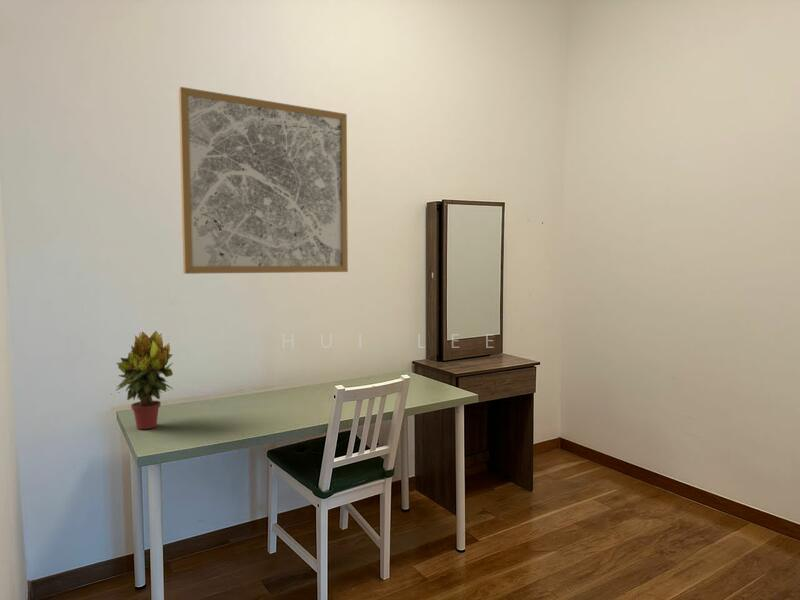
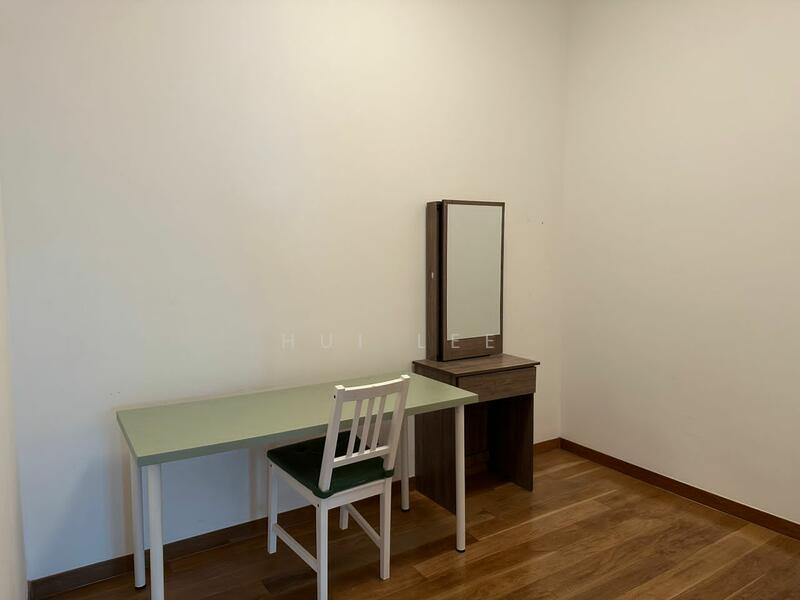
- potted plant (145, 379)
- wall art (270, 188)
